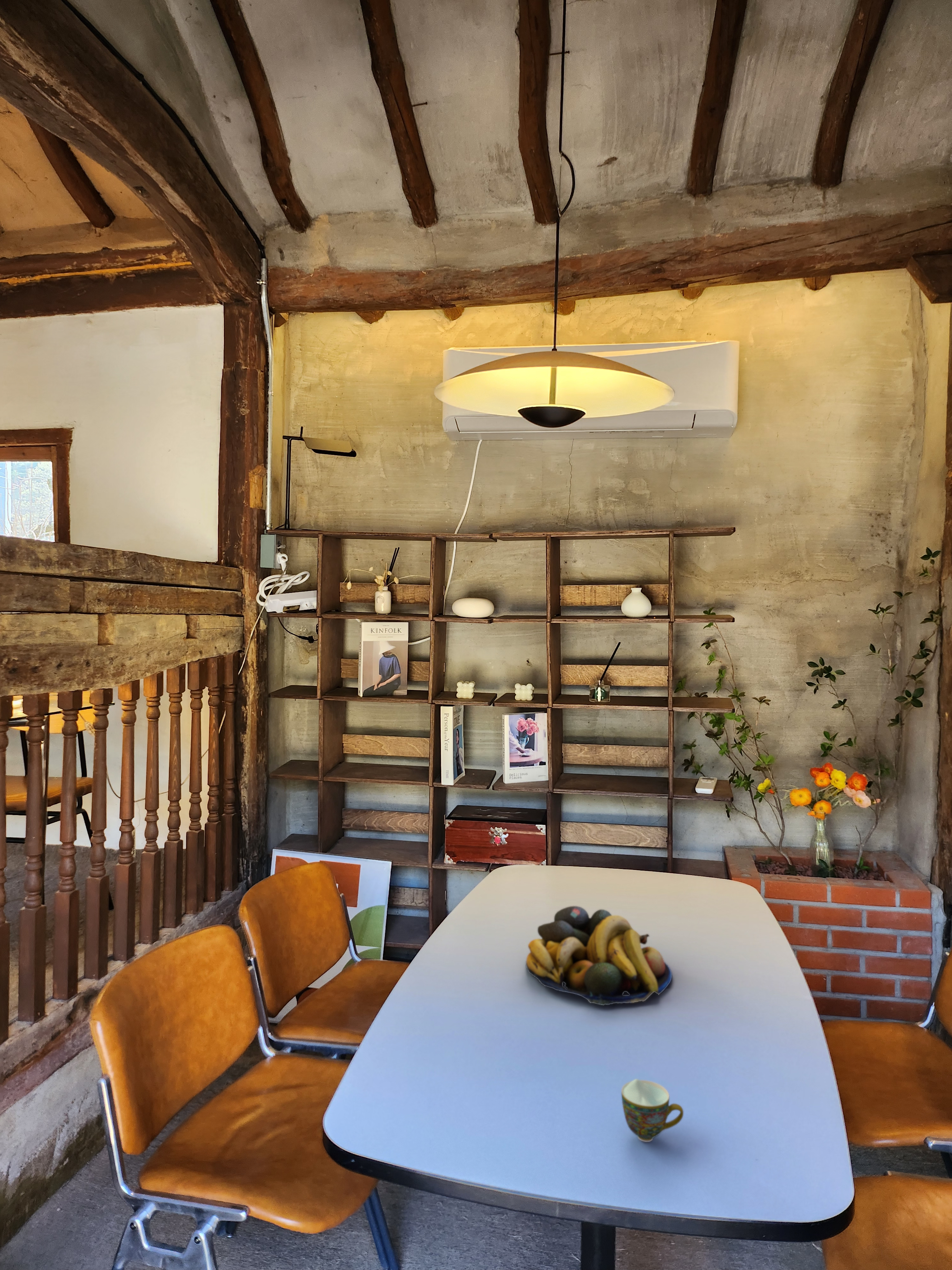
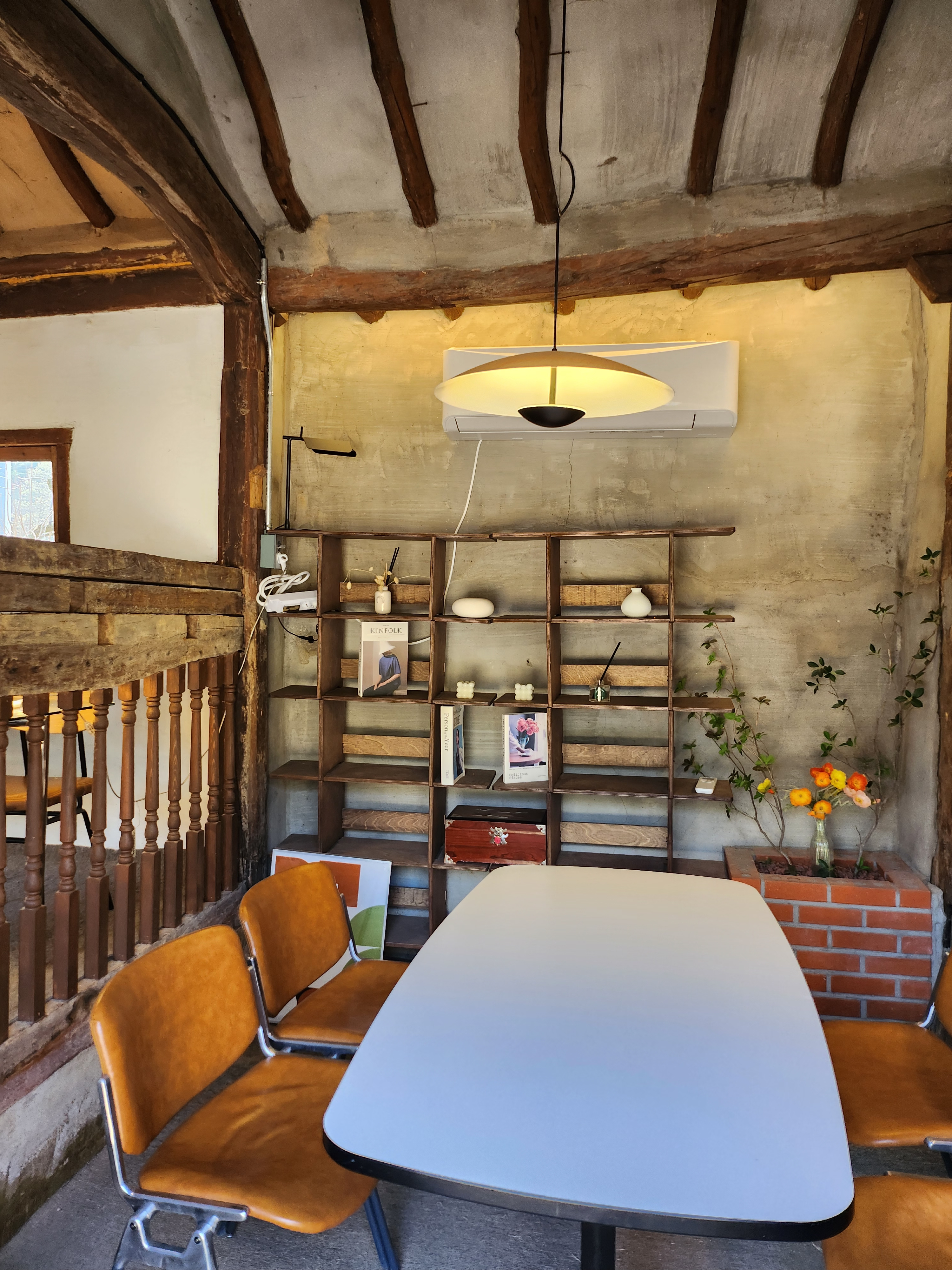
- teacup (652, 1111)
- fruit bowl (599, 944)
